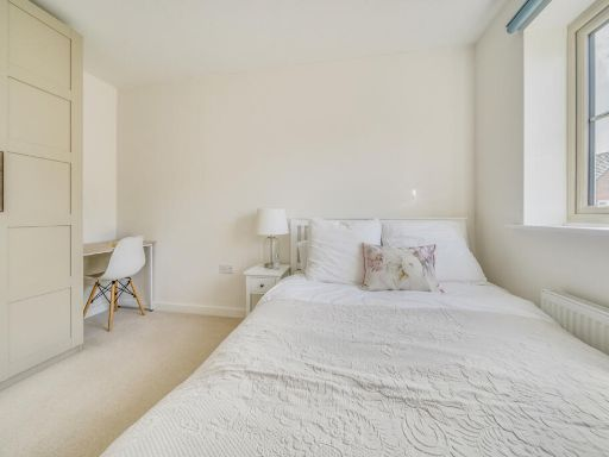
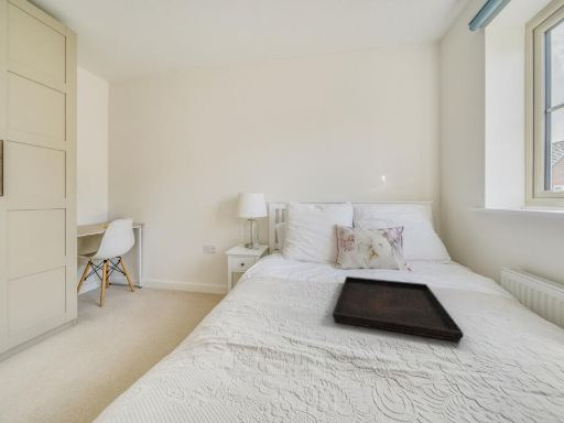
+ serving tray (387, 300)
